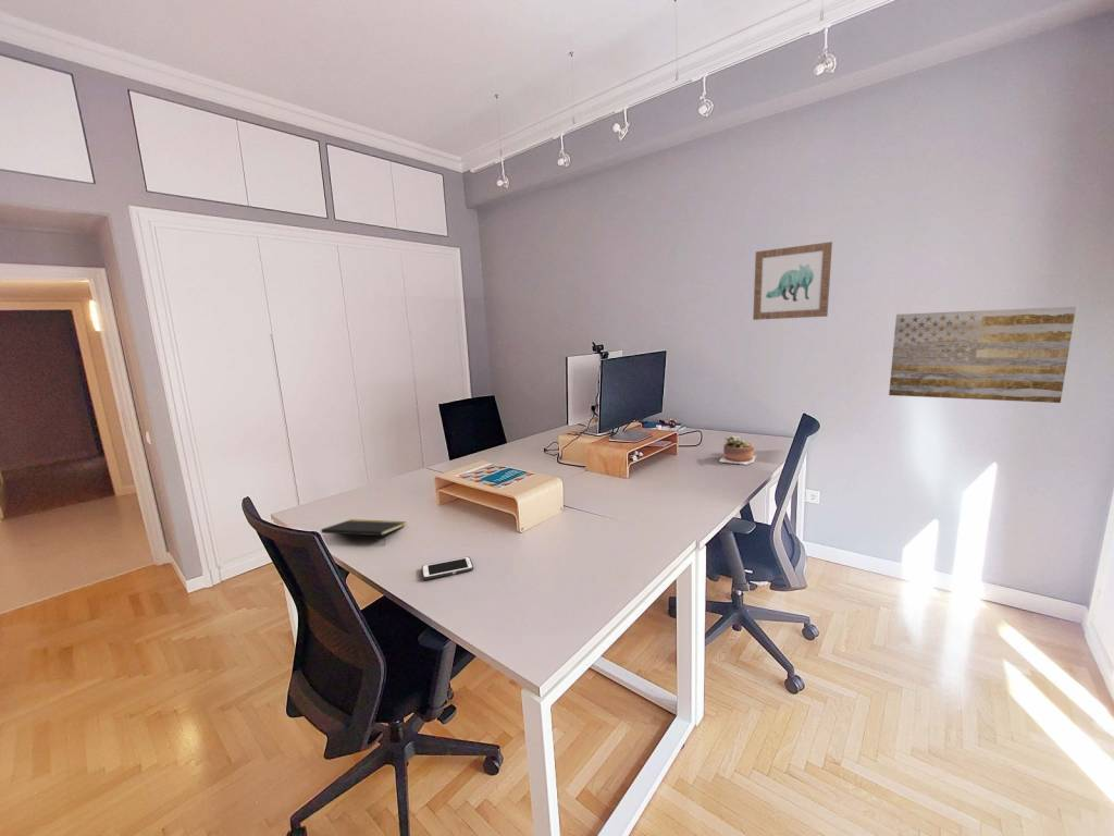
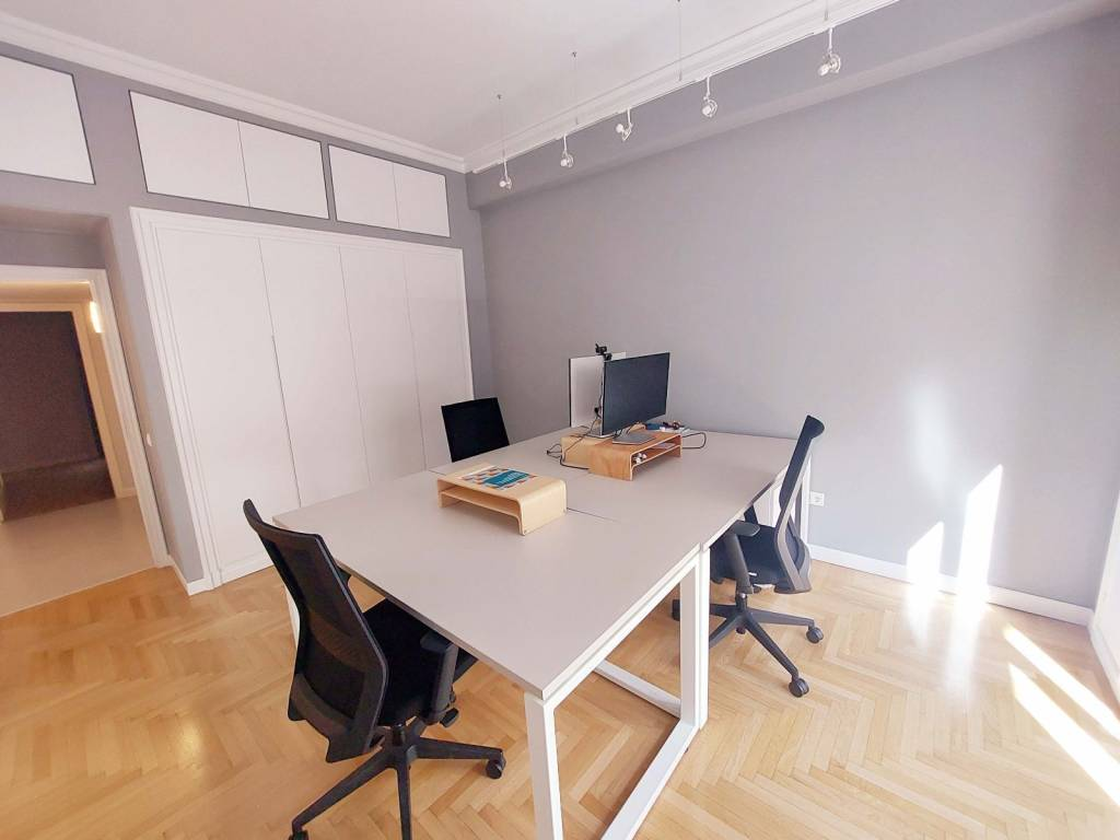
- wall art (790, 283)
- succulent plant (738, 446)
- cell phone (447, 567)
- notepad (364, 527)
- wall art (971, 355)
